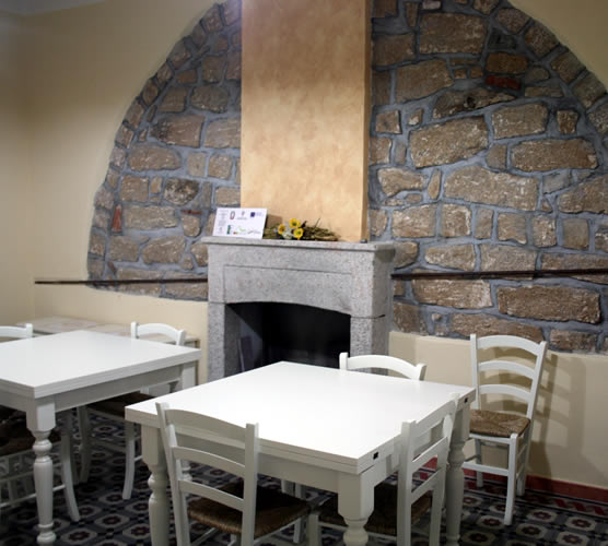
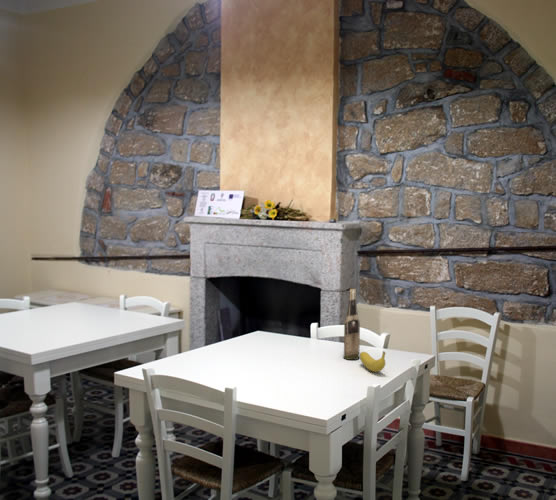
+ wine bottle (352, 323)
+ fruit (372, 358)
